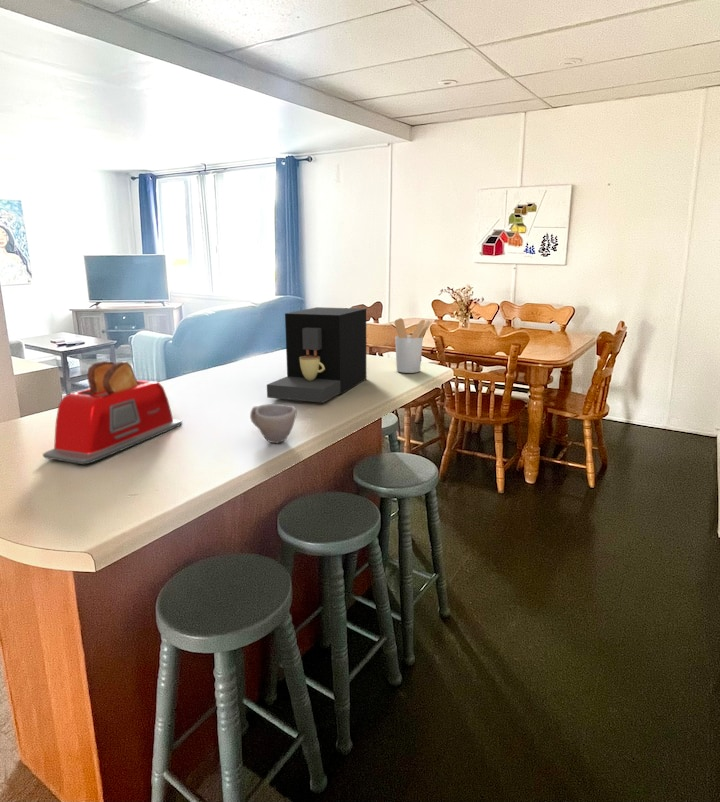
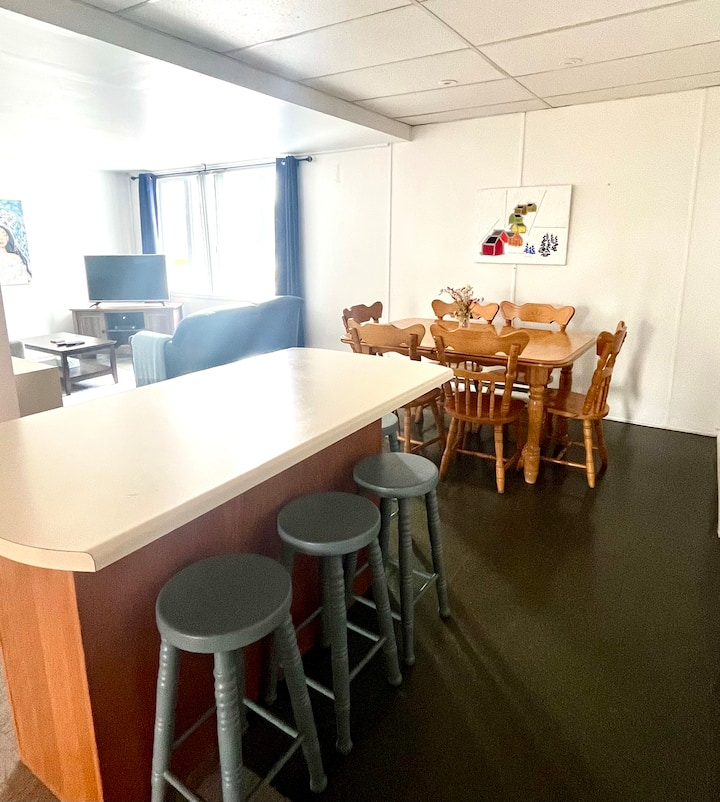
- coffee maker (319, 351)
- cup (270, 423)
- utensil holder (413, 344)
- toaster (114, 401)
